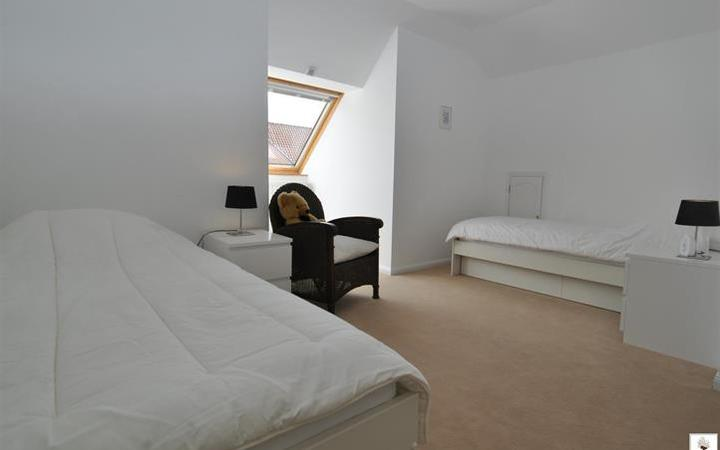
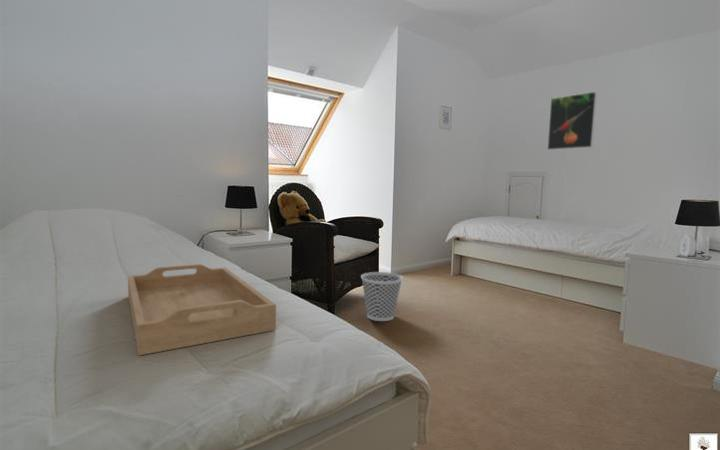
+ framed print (571, 122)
+ serving tray (193, 296)
+ wastebasket (381, 296)
